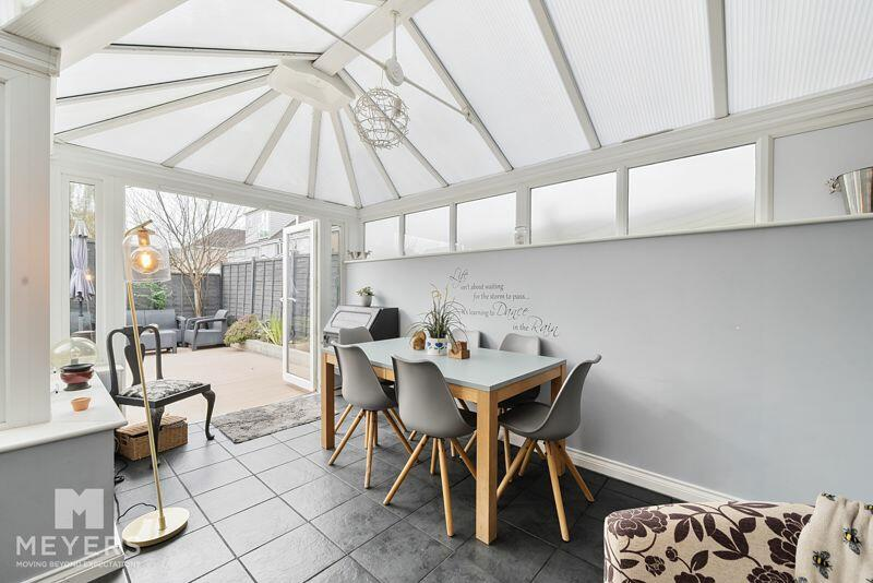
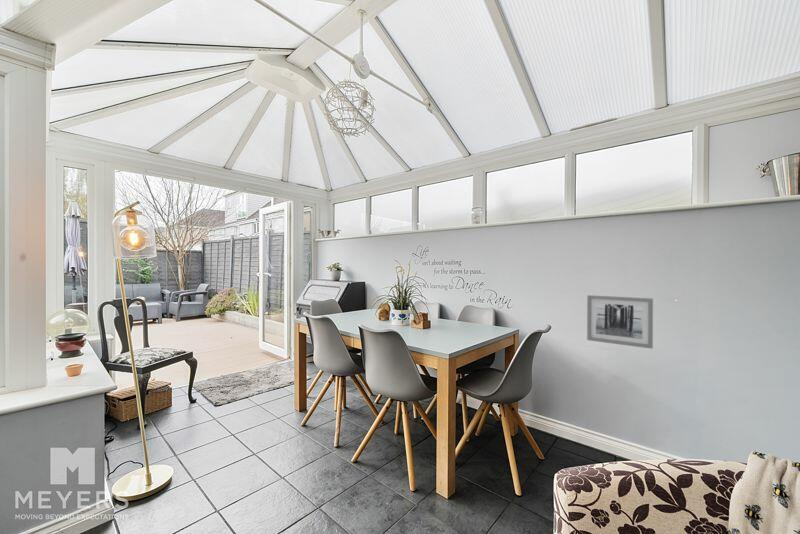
+ wall art (618, 320)
